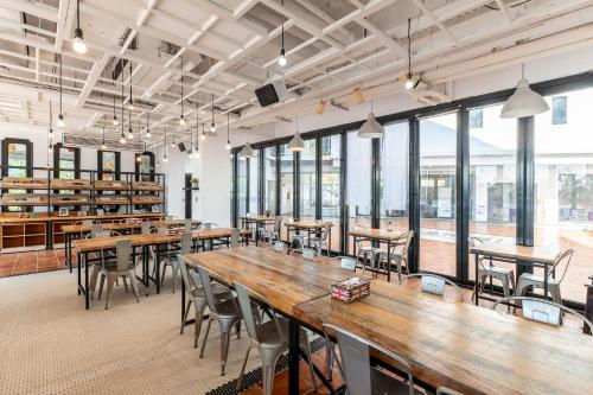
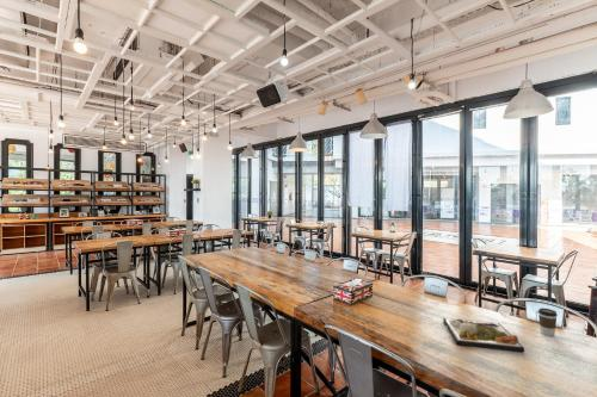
+ coffee cup (547, 322)
+ dinner plate (479, 330)
